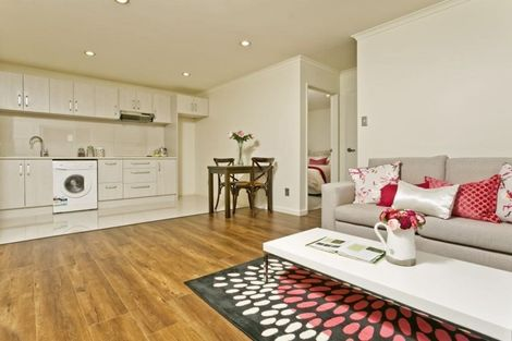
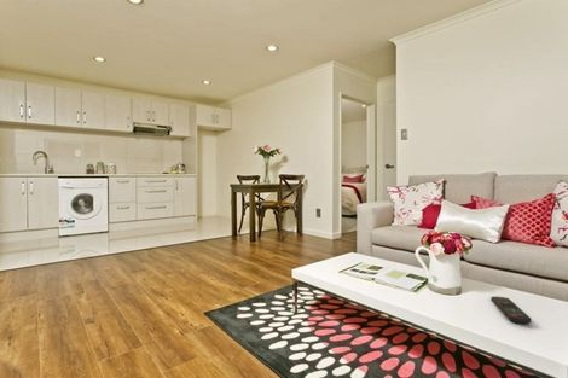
+ remote control (509, 308)
